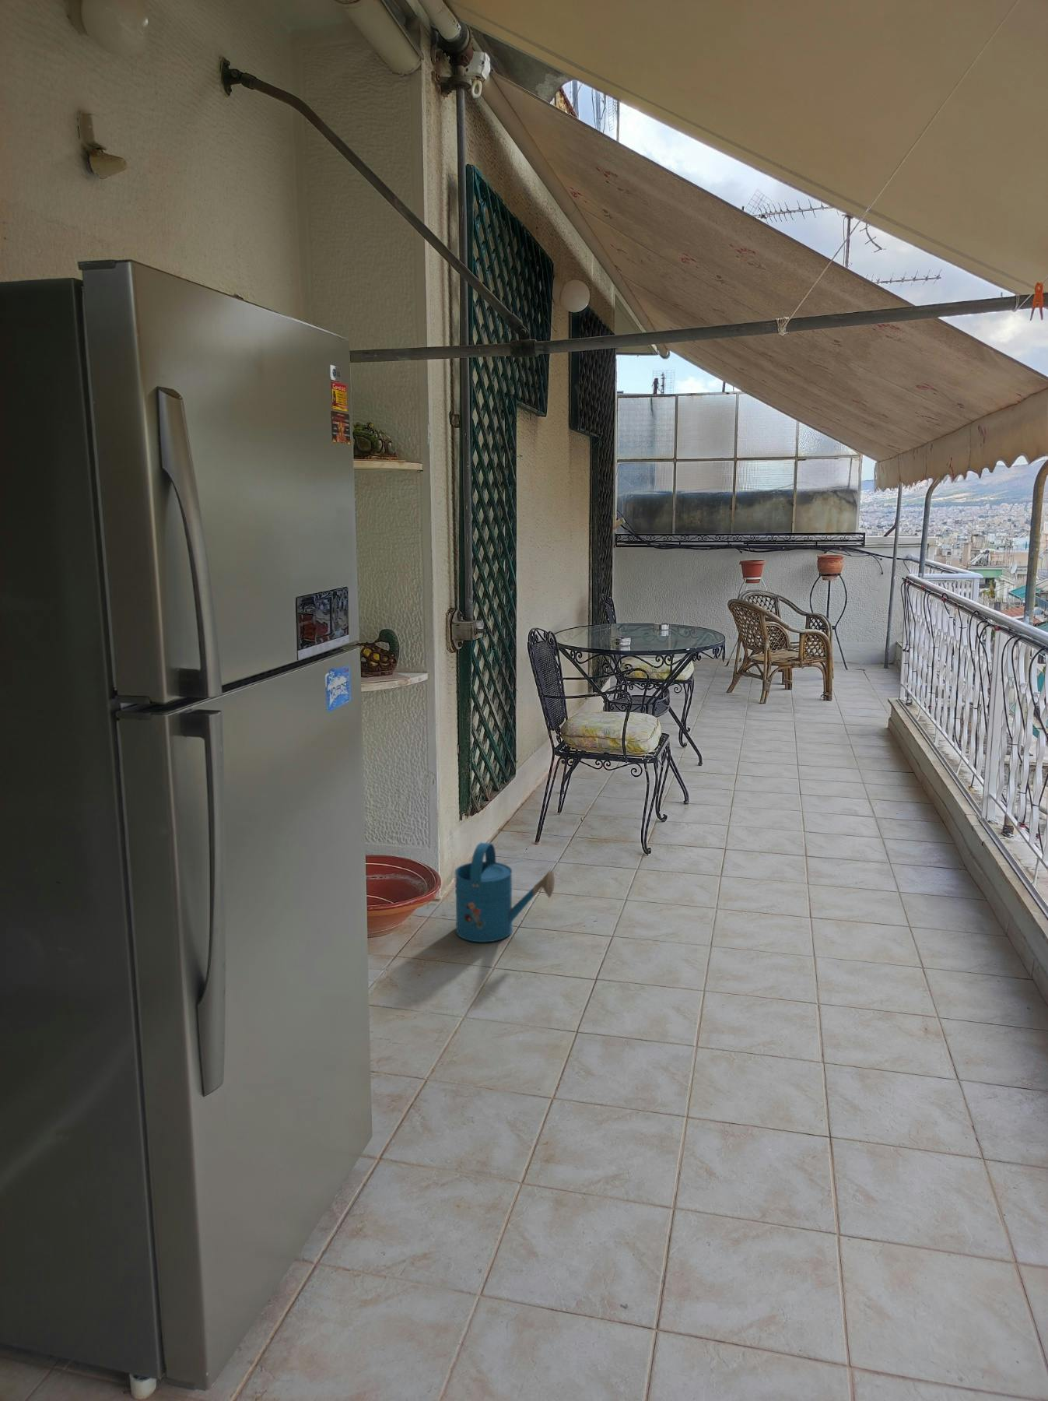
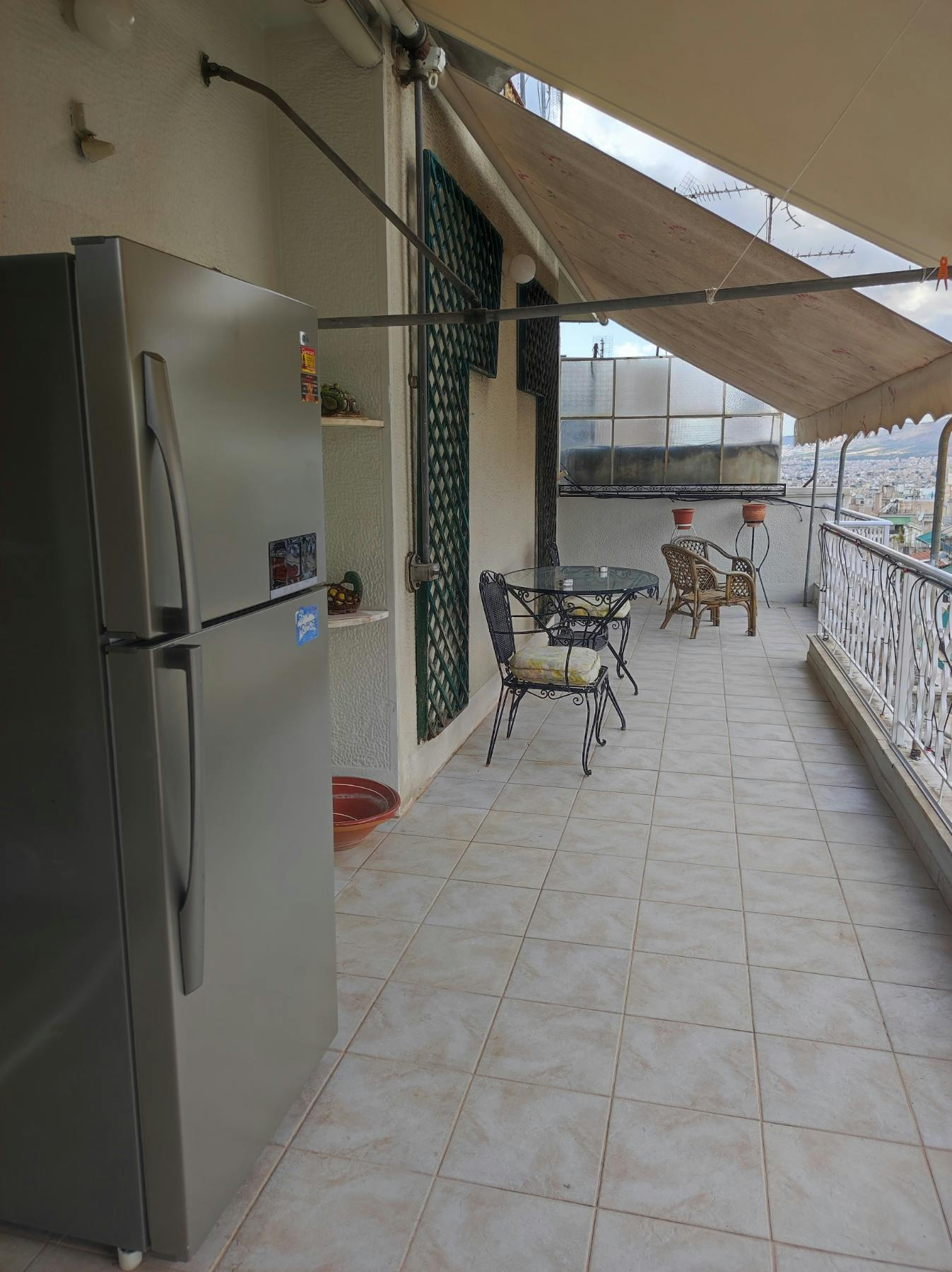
- watering can (503, 890)
